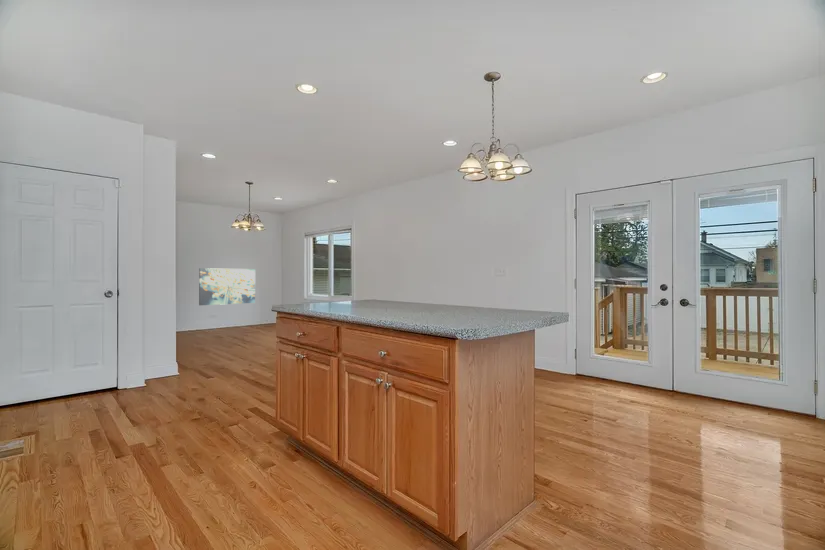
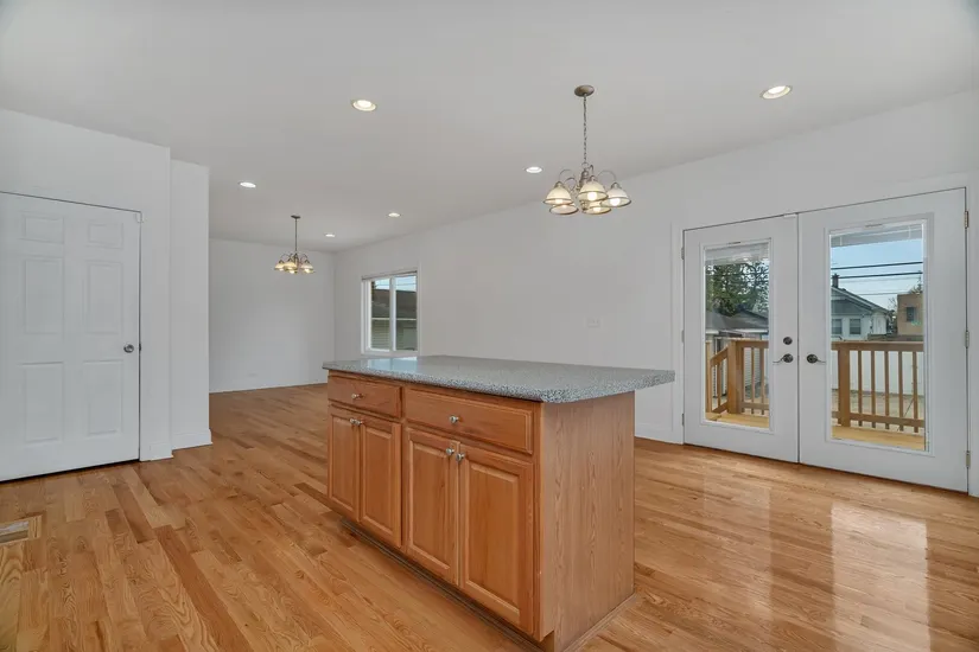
- wall art (228, 286)
